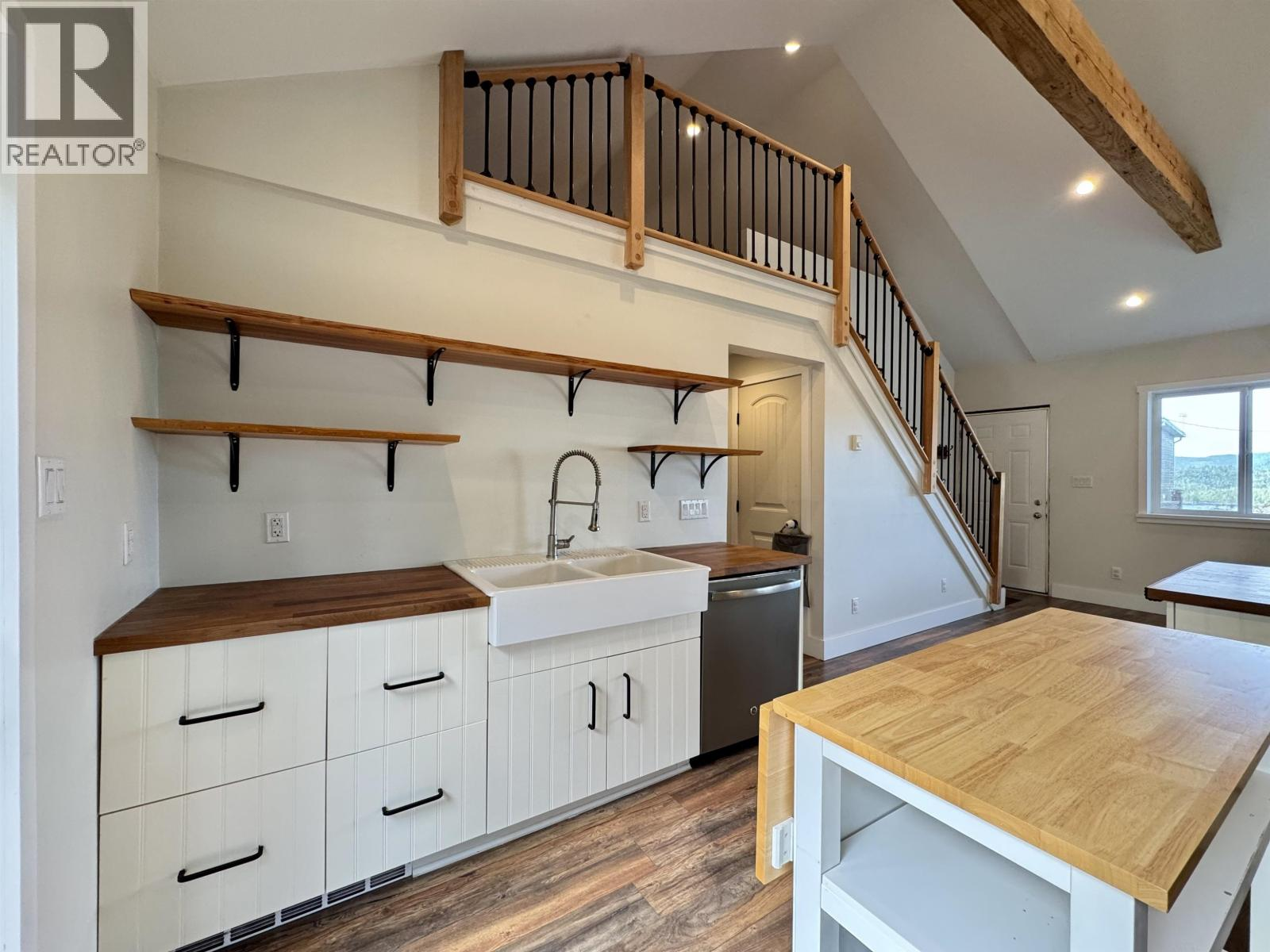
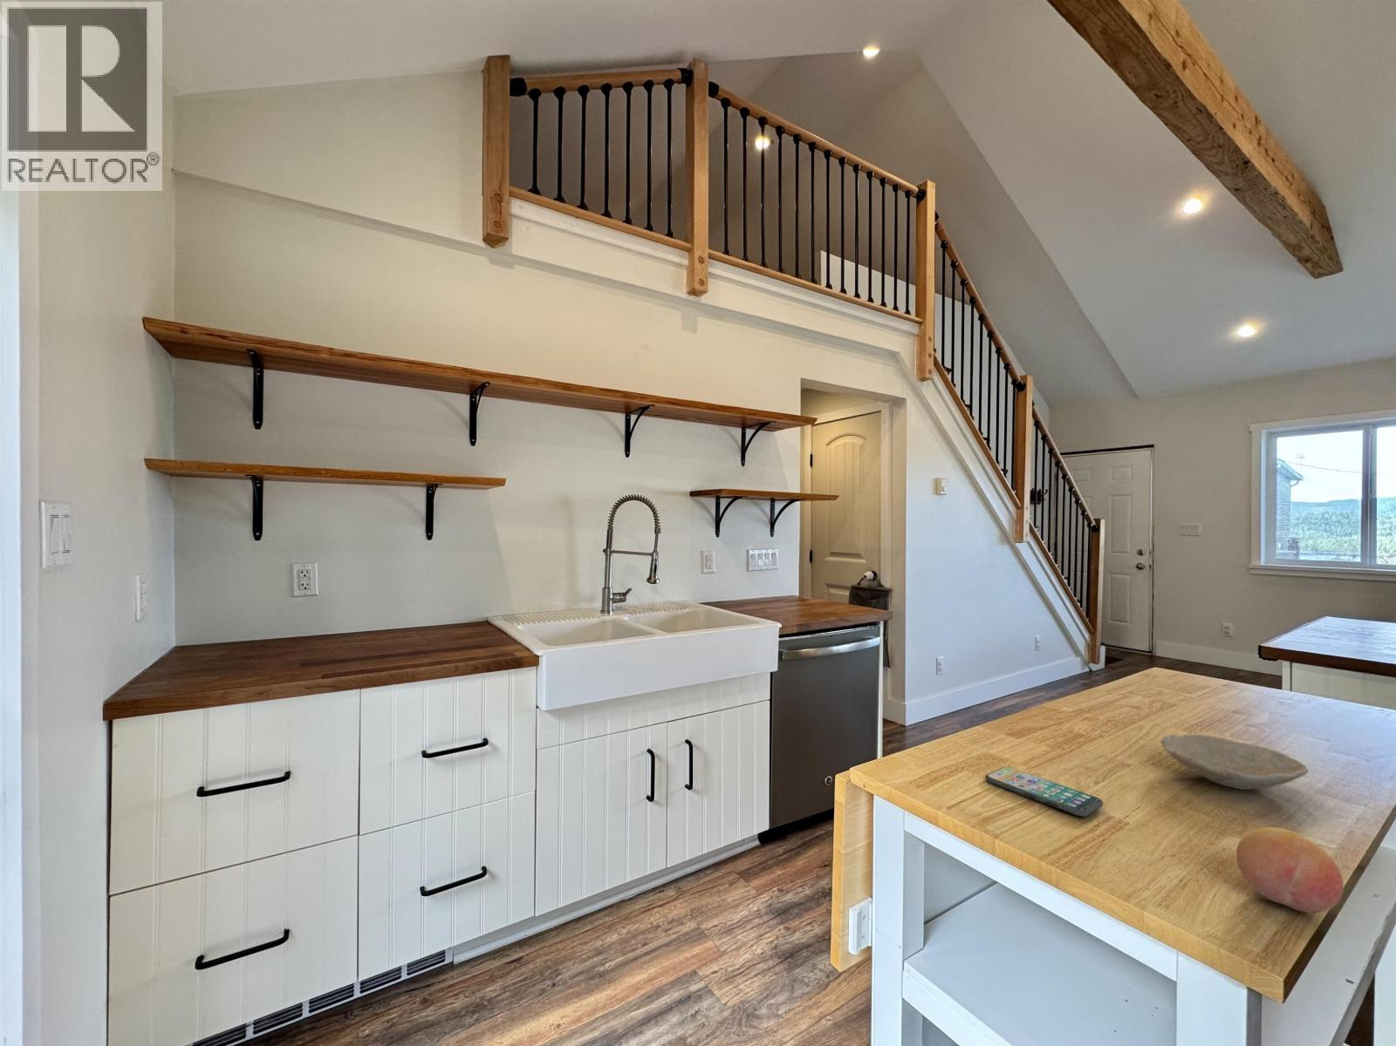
+ bowl (1229, 767)
+ smartphone (1041, 789)
+ fruit (1287, 867)
